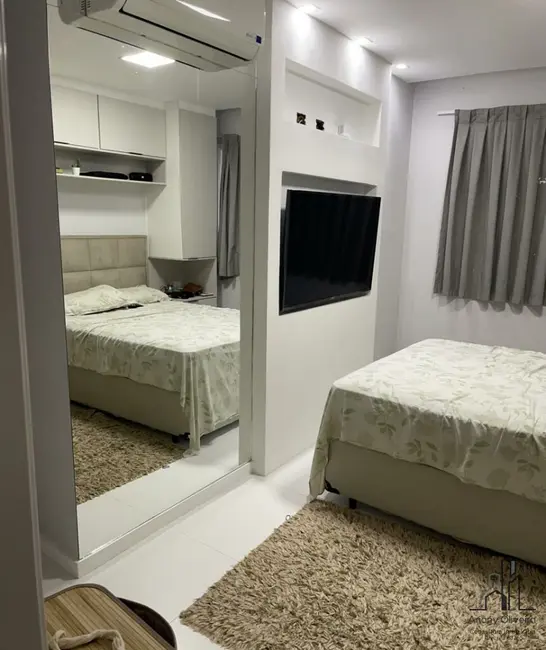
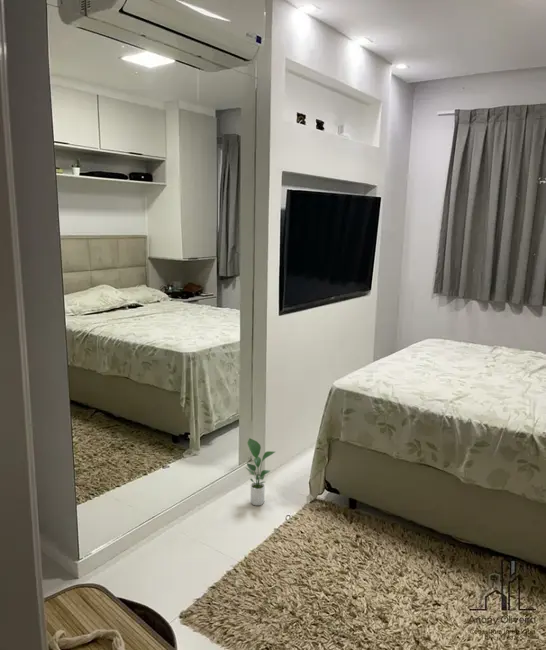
+ potted plant (257, 474)
